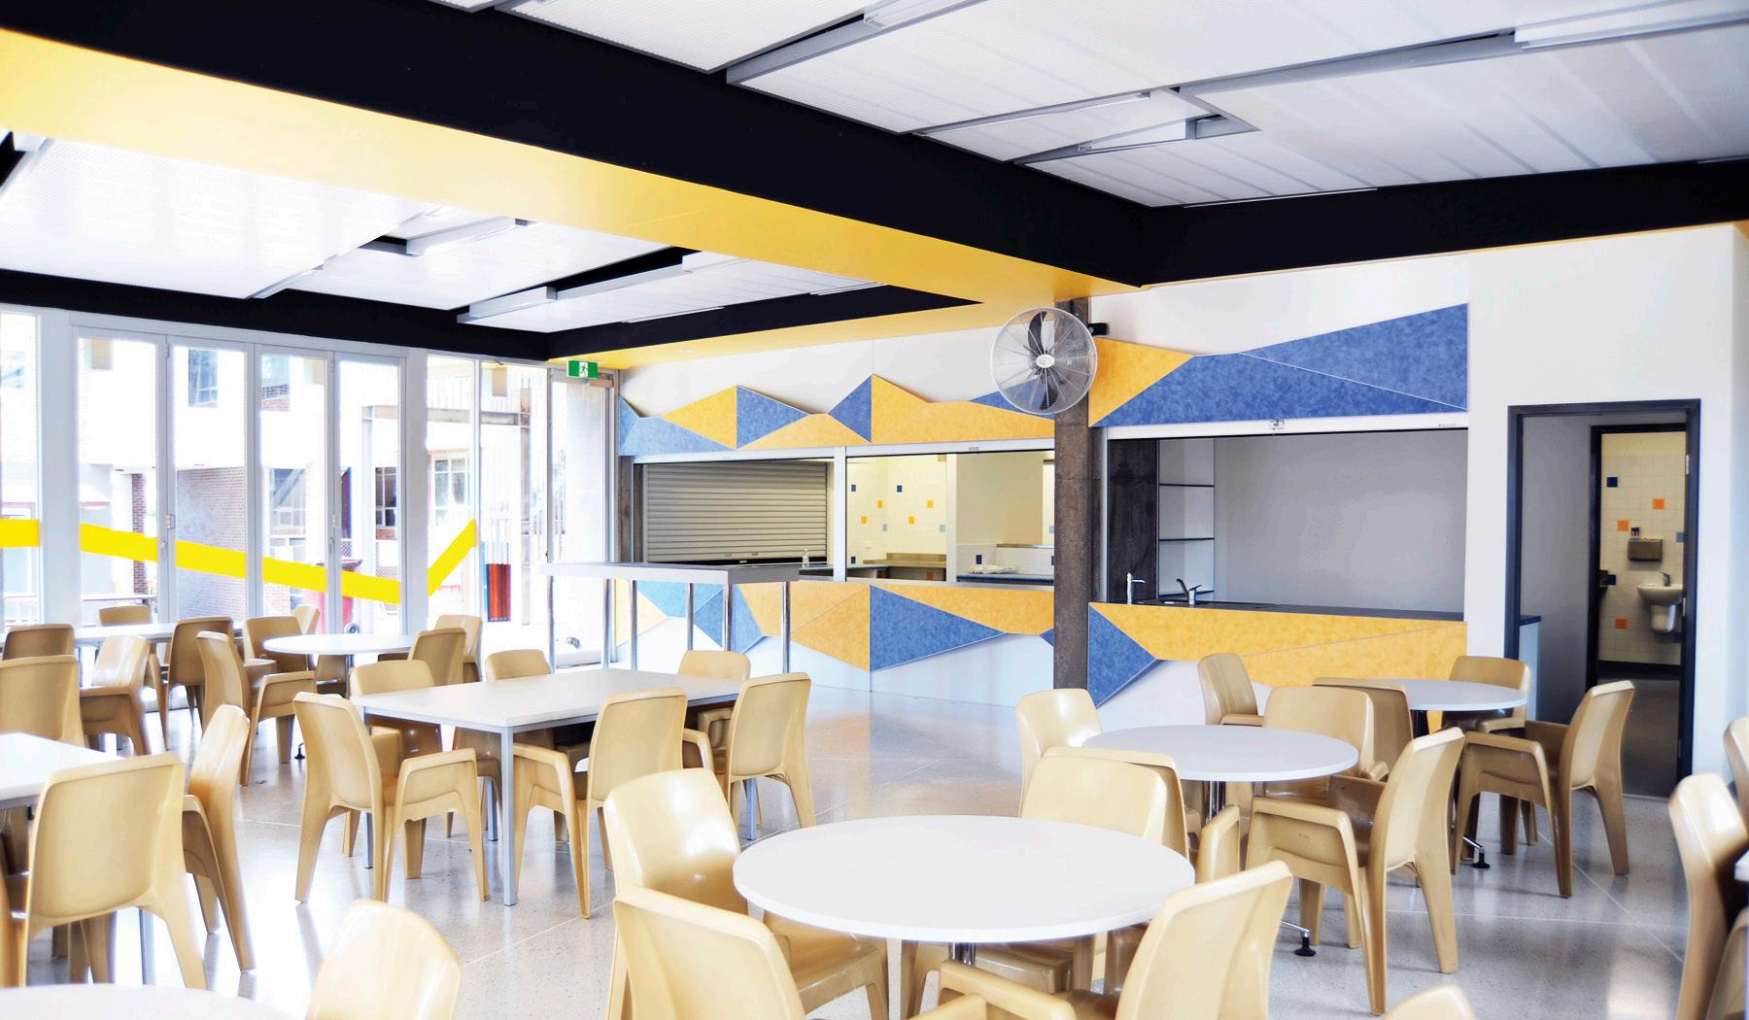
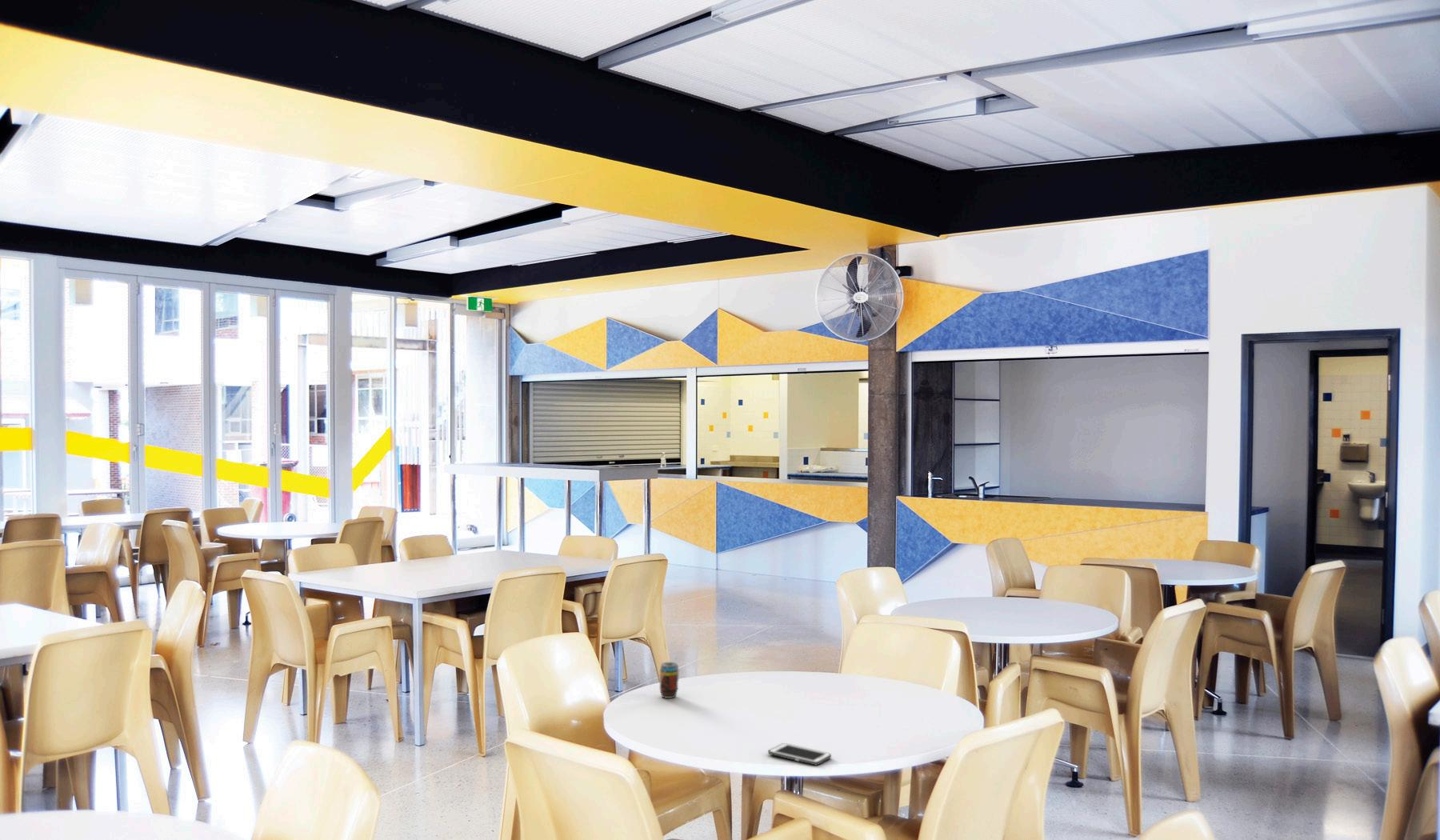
+ beverage can (669, 677)
+ cell phone (799, 754)
